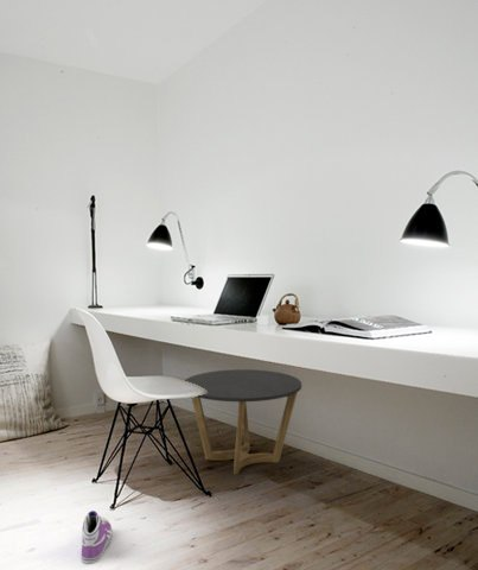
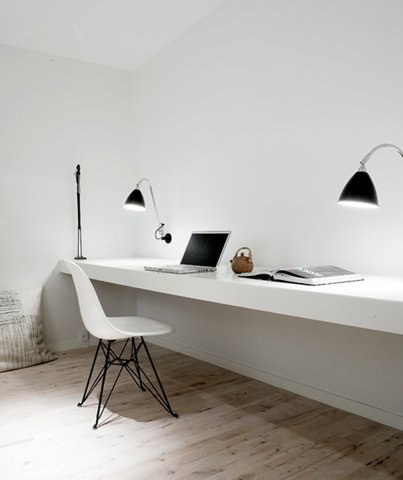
- sneaker (97, 525)
- side table (241, 422)
